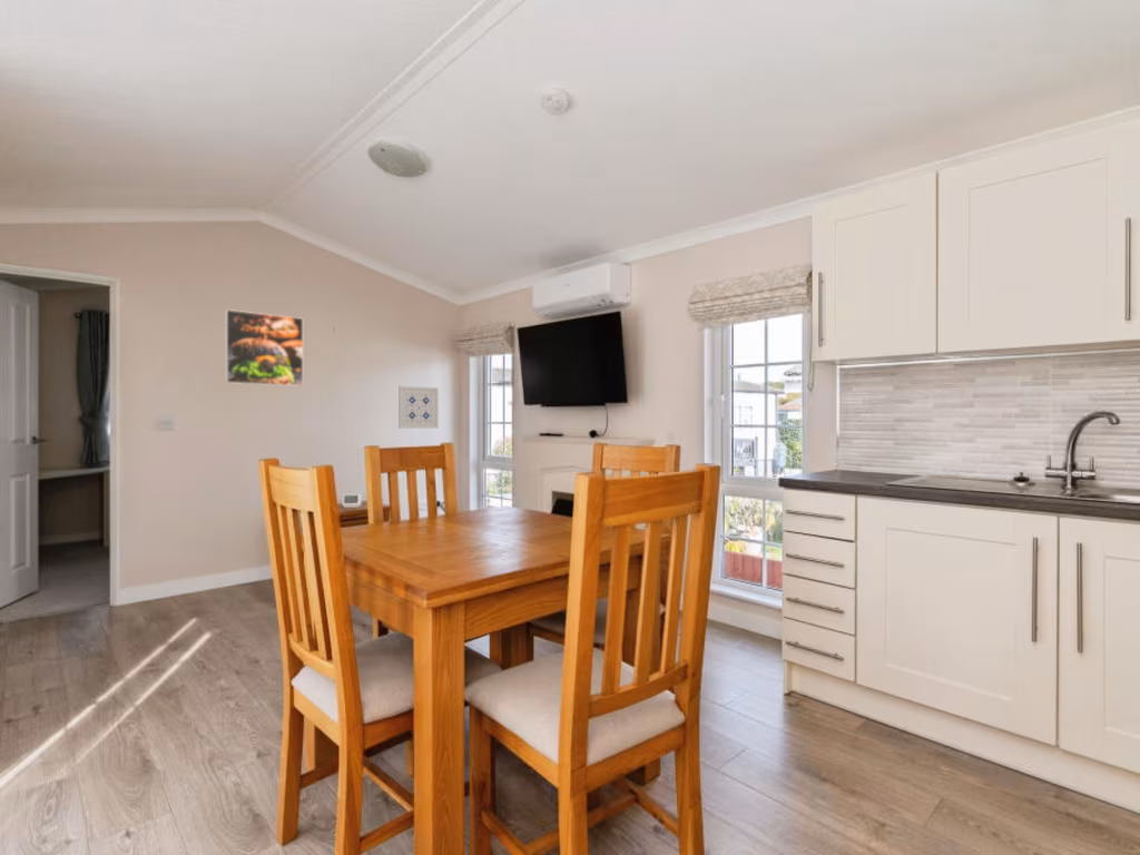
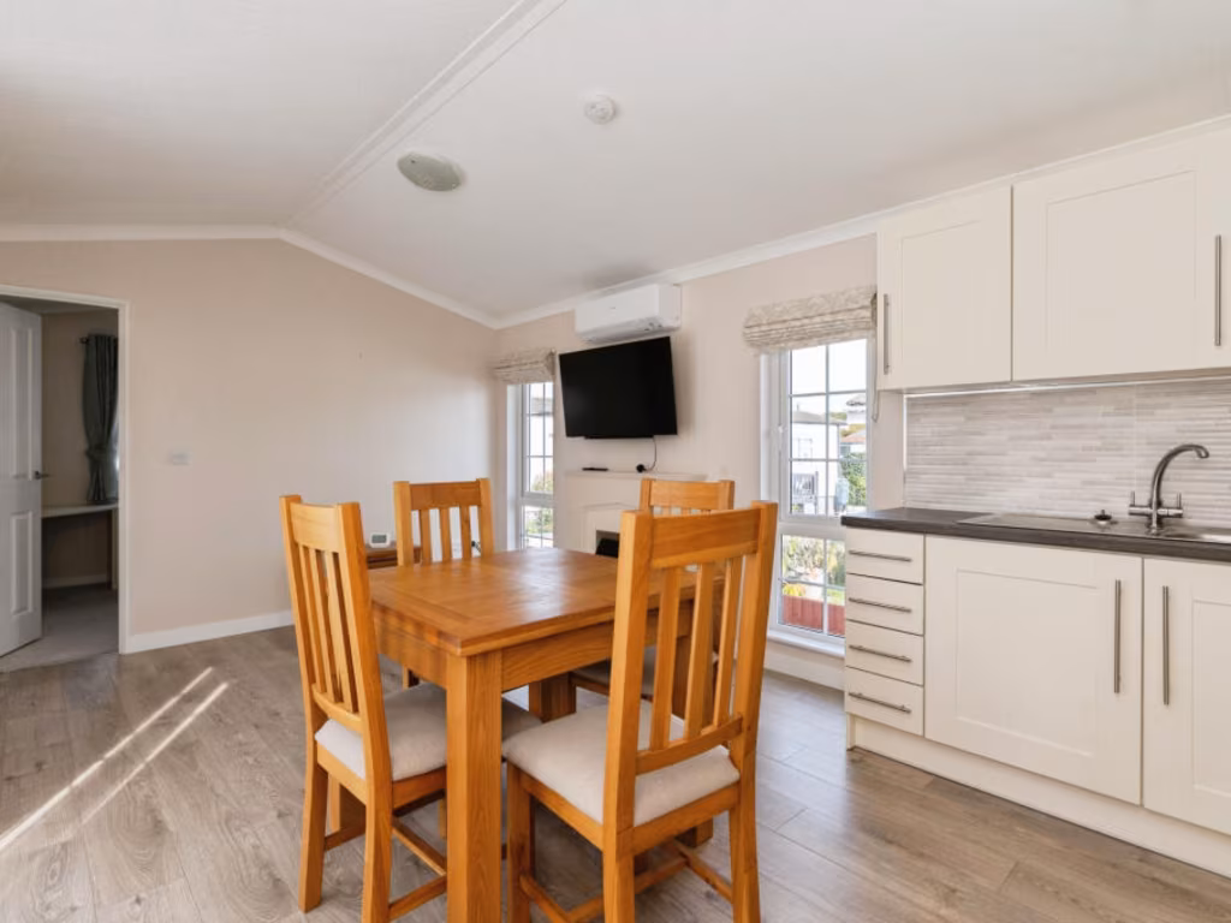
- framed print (265, 348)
- wall art (419, 407)
